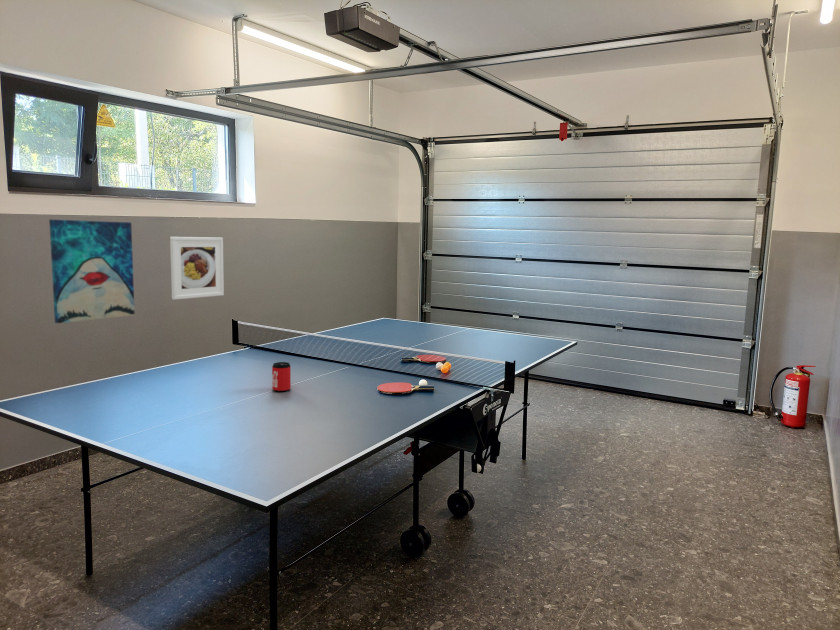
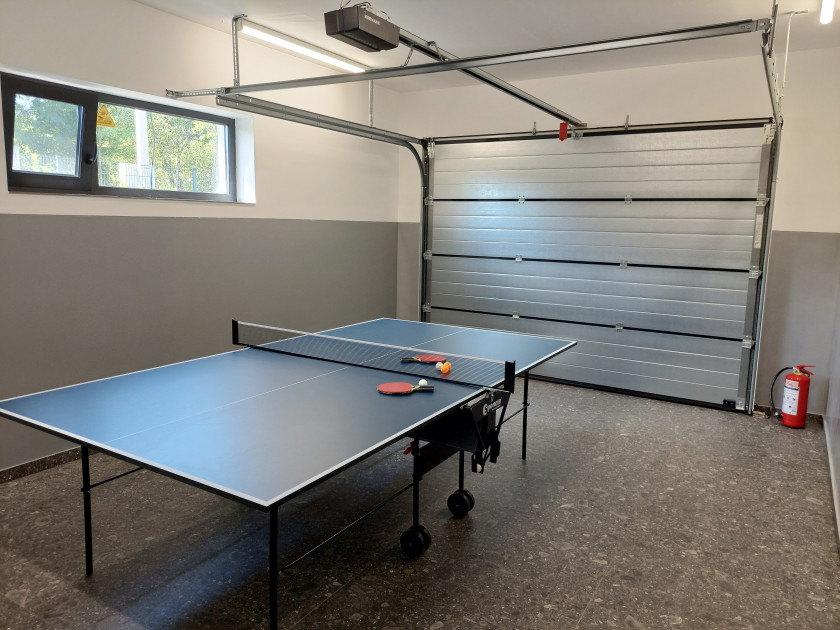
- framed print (198, 267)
- wall art (94, 270)
- can (281, 376)
